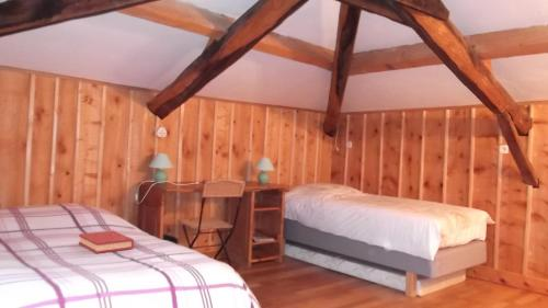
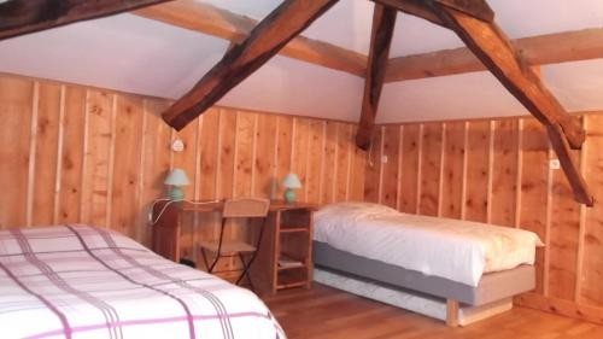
- hardback book (105, 241)
